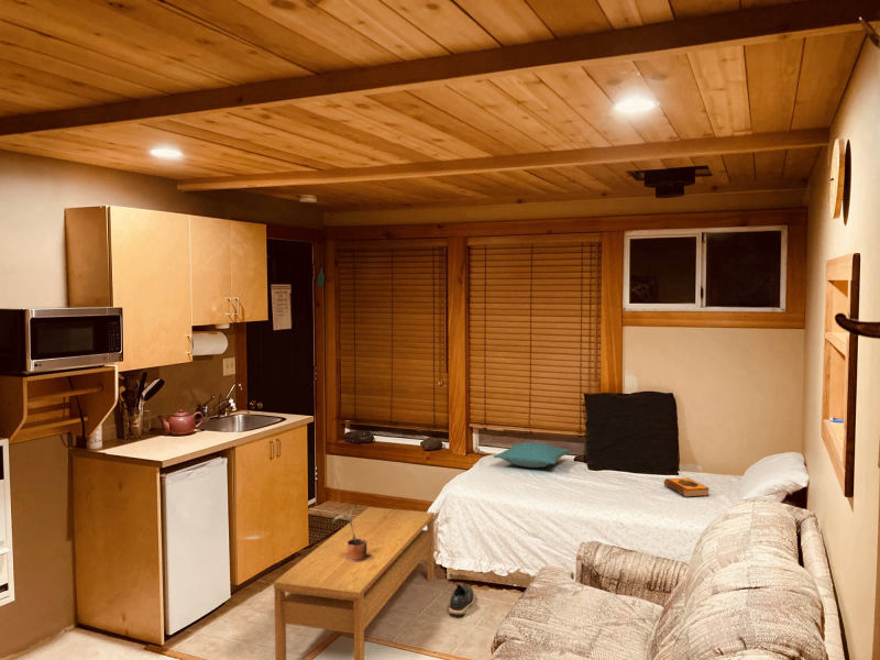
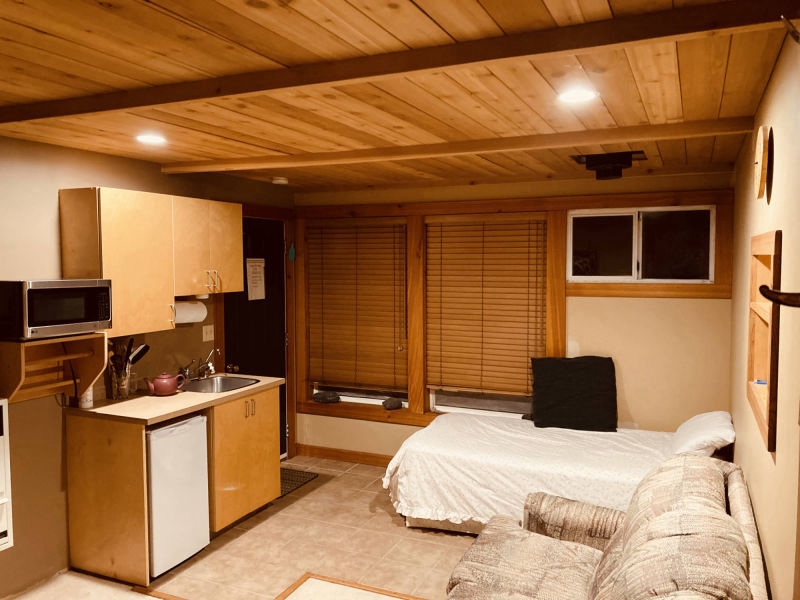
- shoe (463, 594)
- pillow (532, 454)
- hardback book (685, 486)
- potted plant (352, 530)
- coffee table (365, 579)
